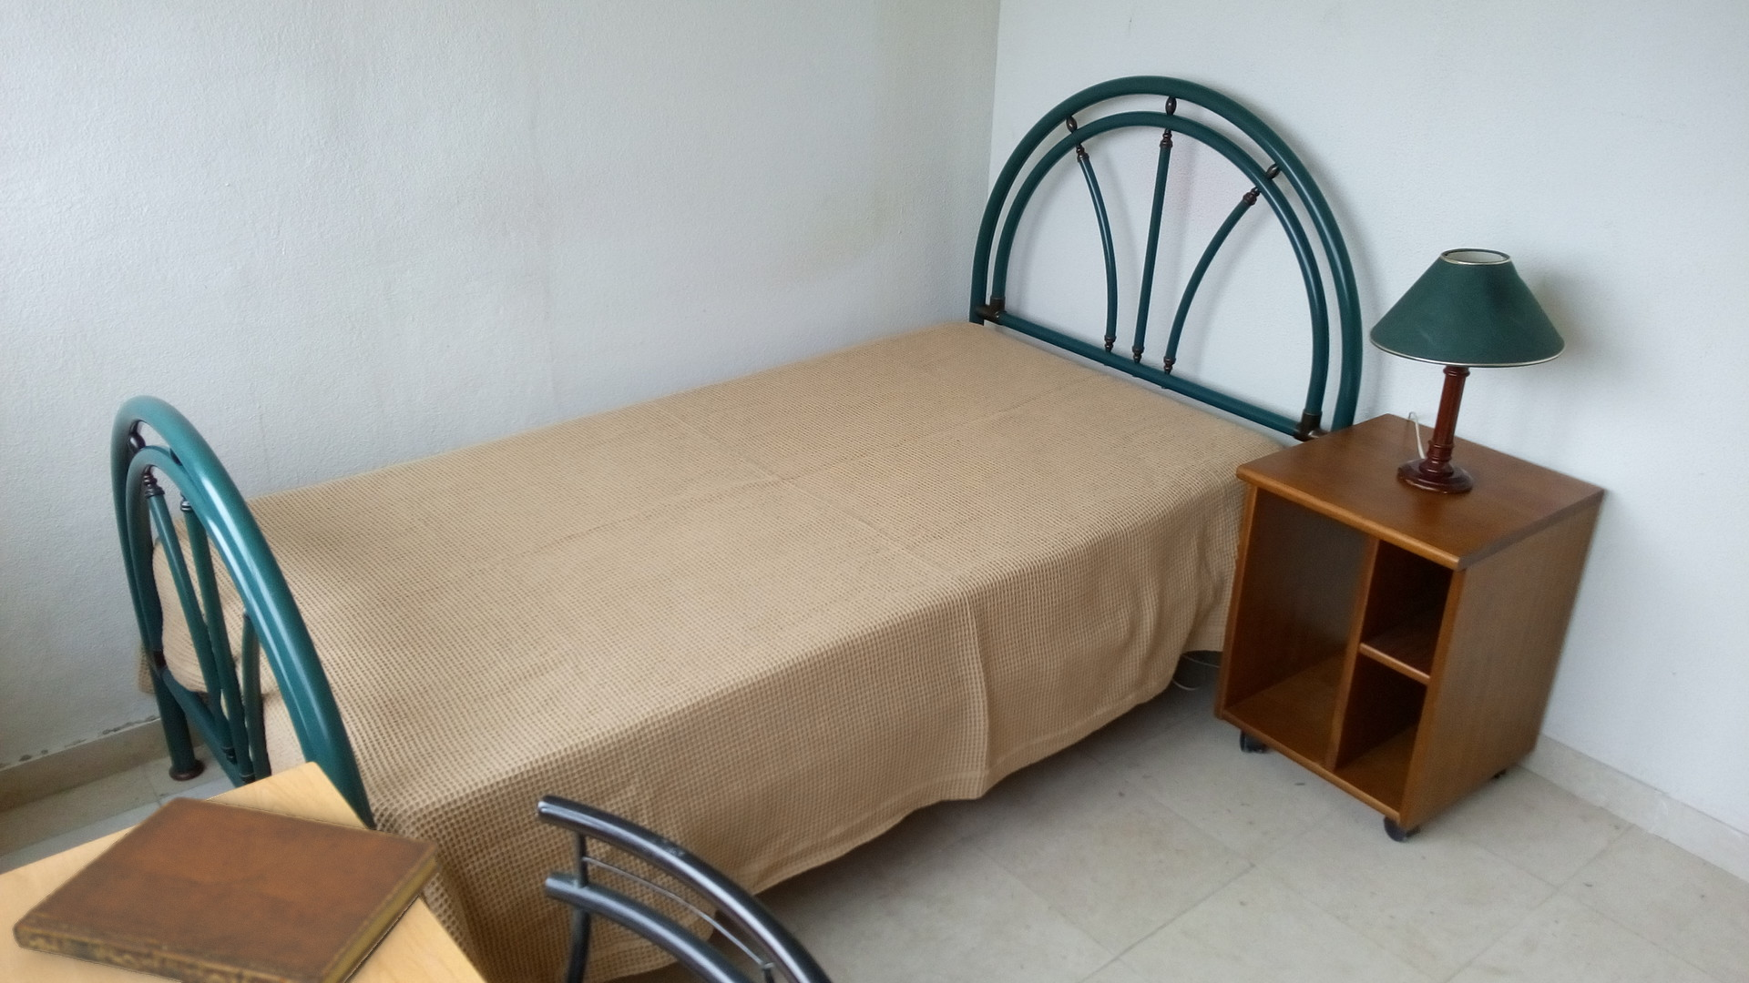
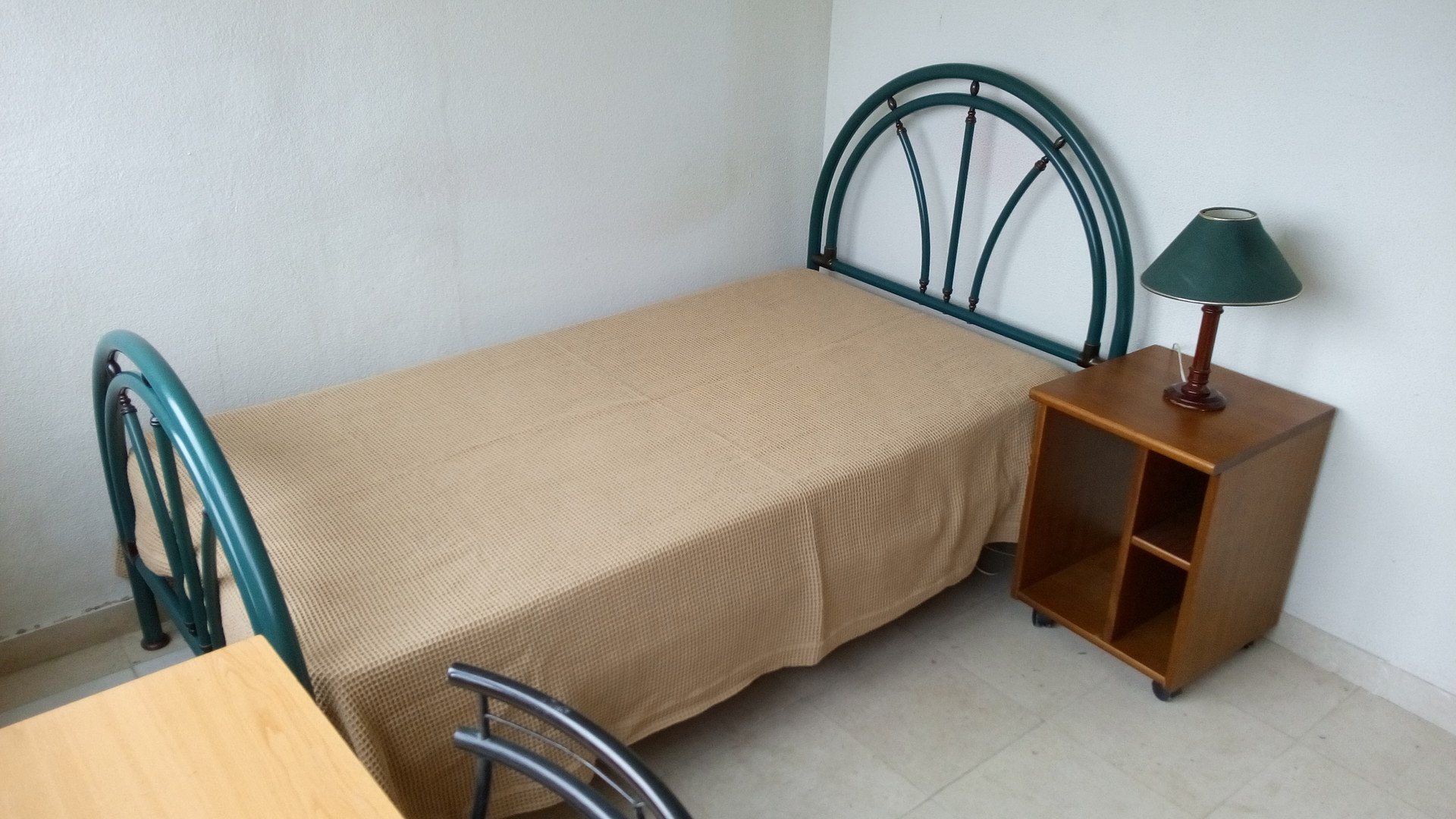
- notebook (239, 894)
